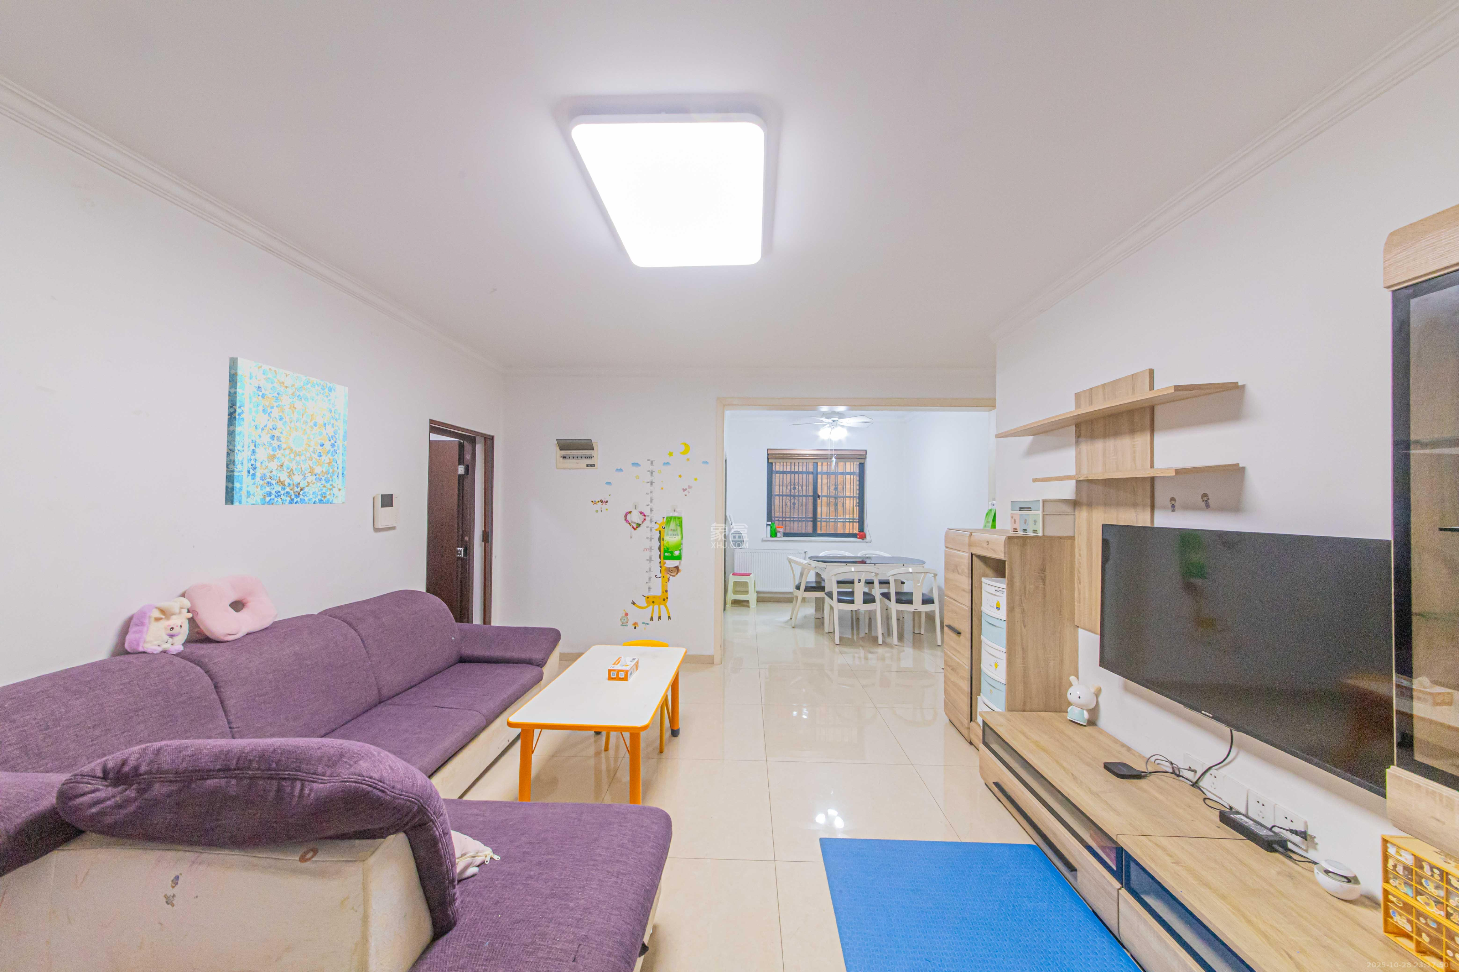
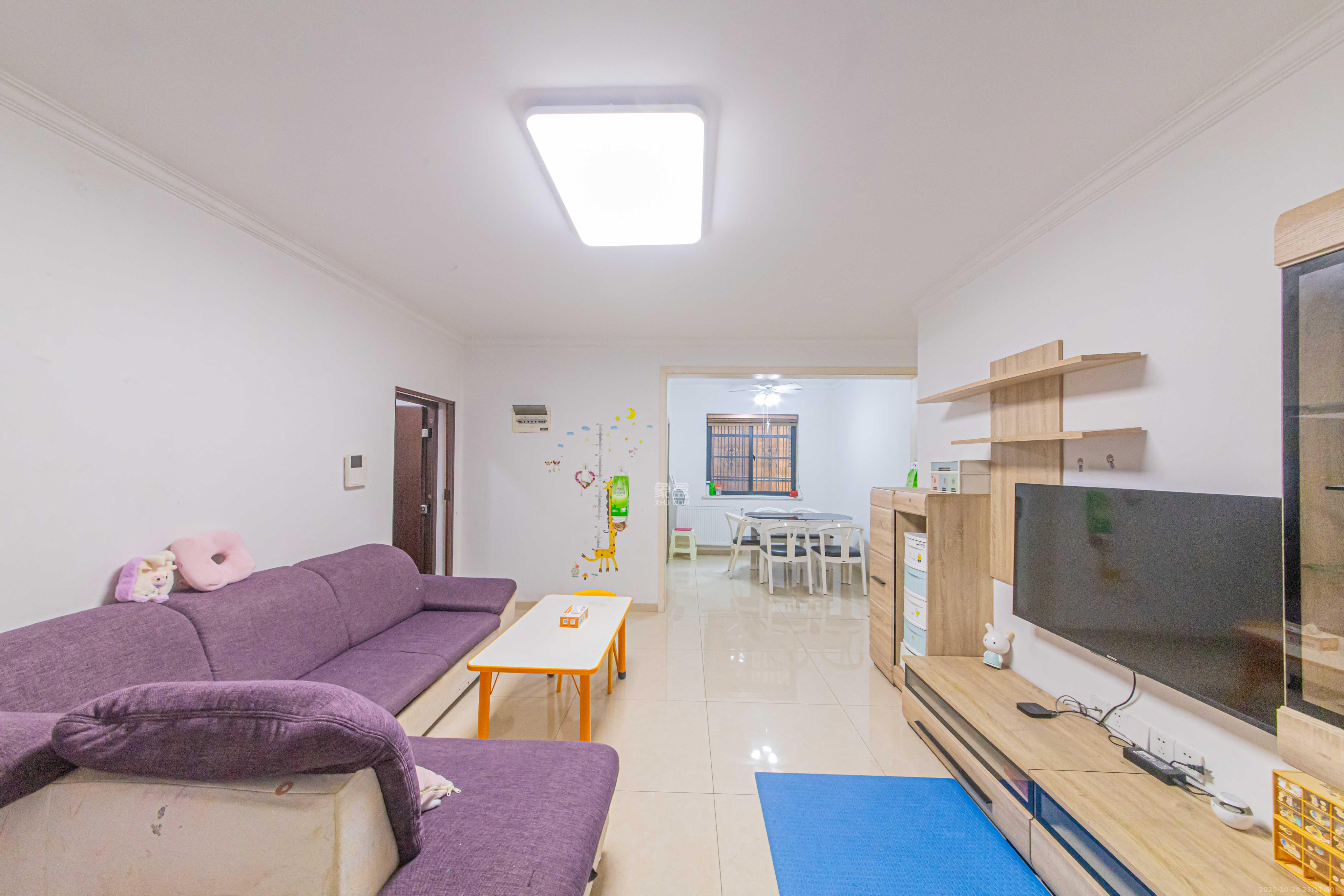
- wall art (294, 439)
